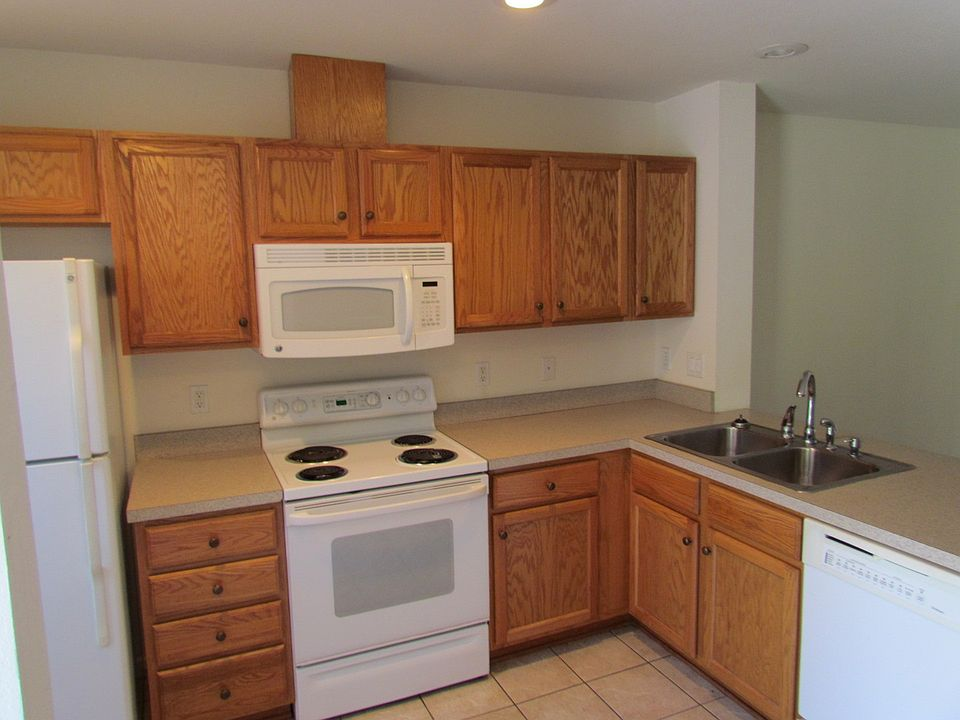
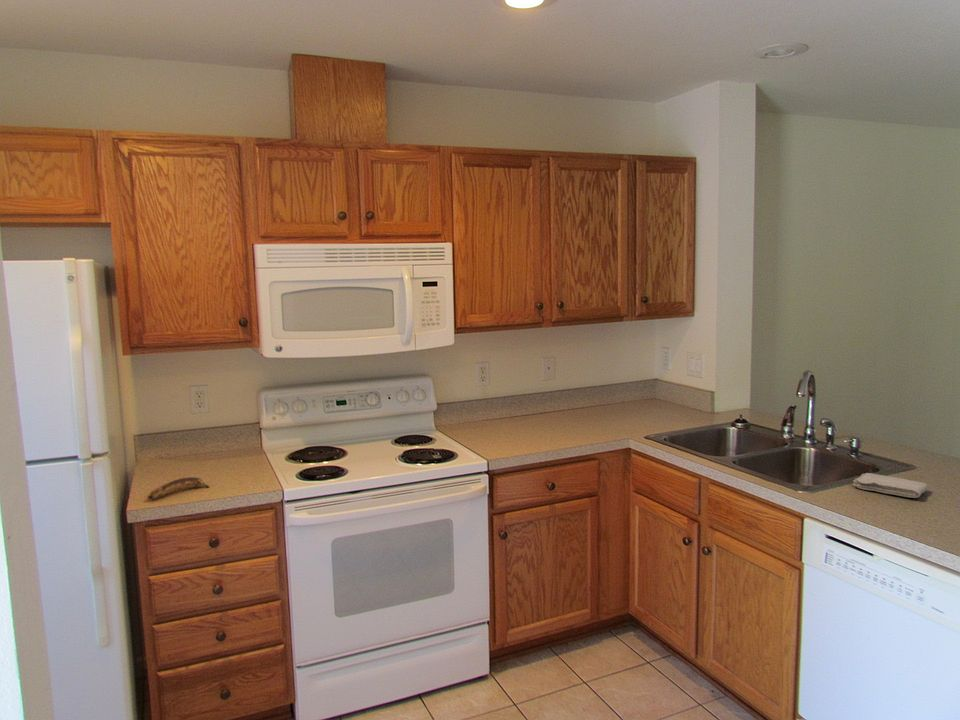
+ washcloth (889, 484)
+ banana (176, 486)
